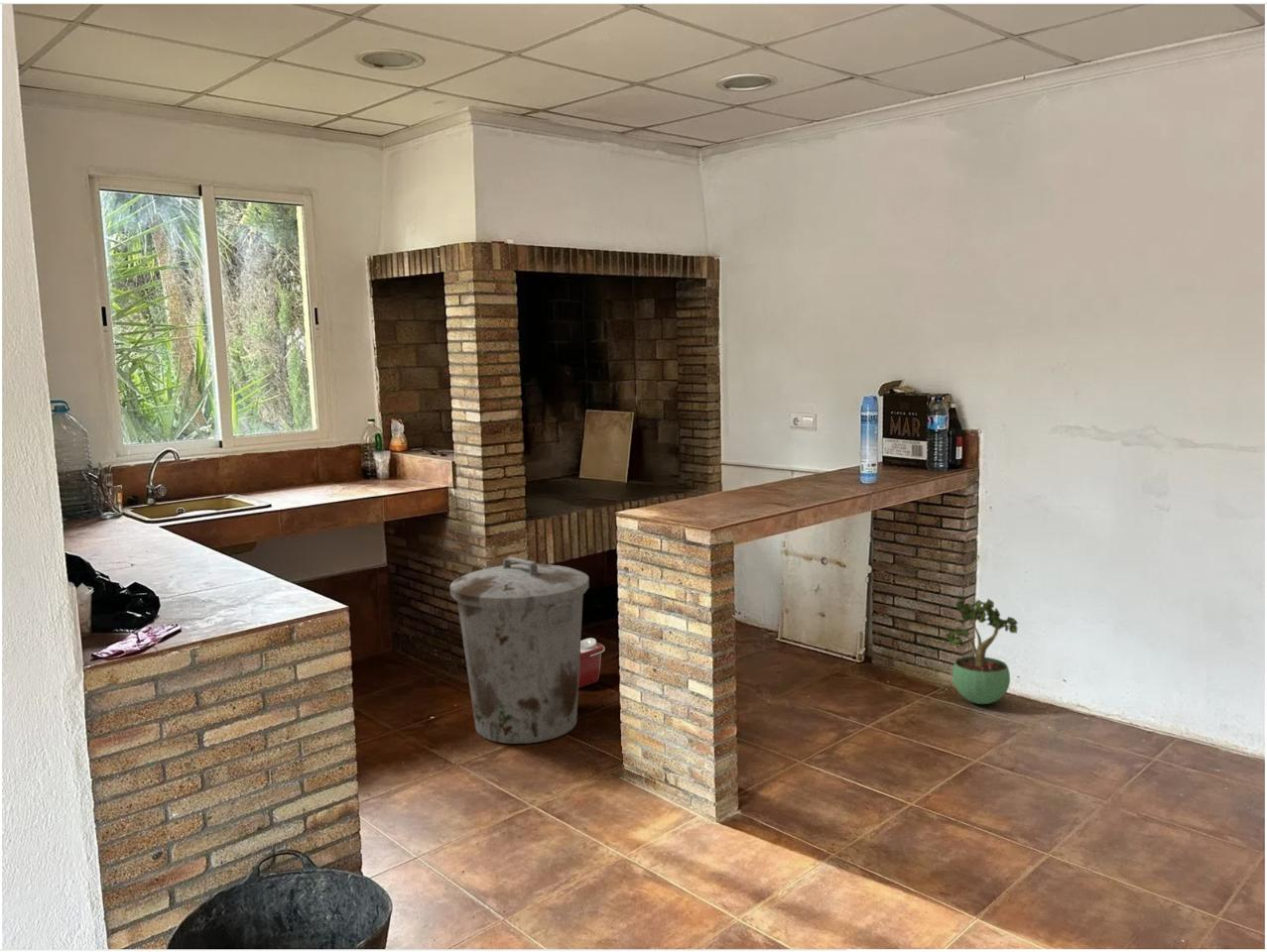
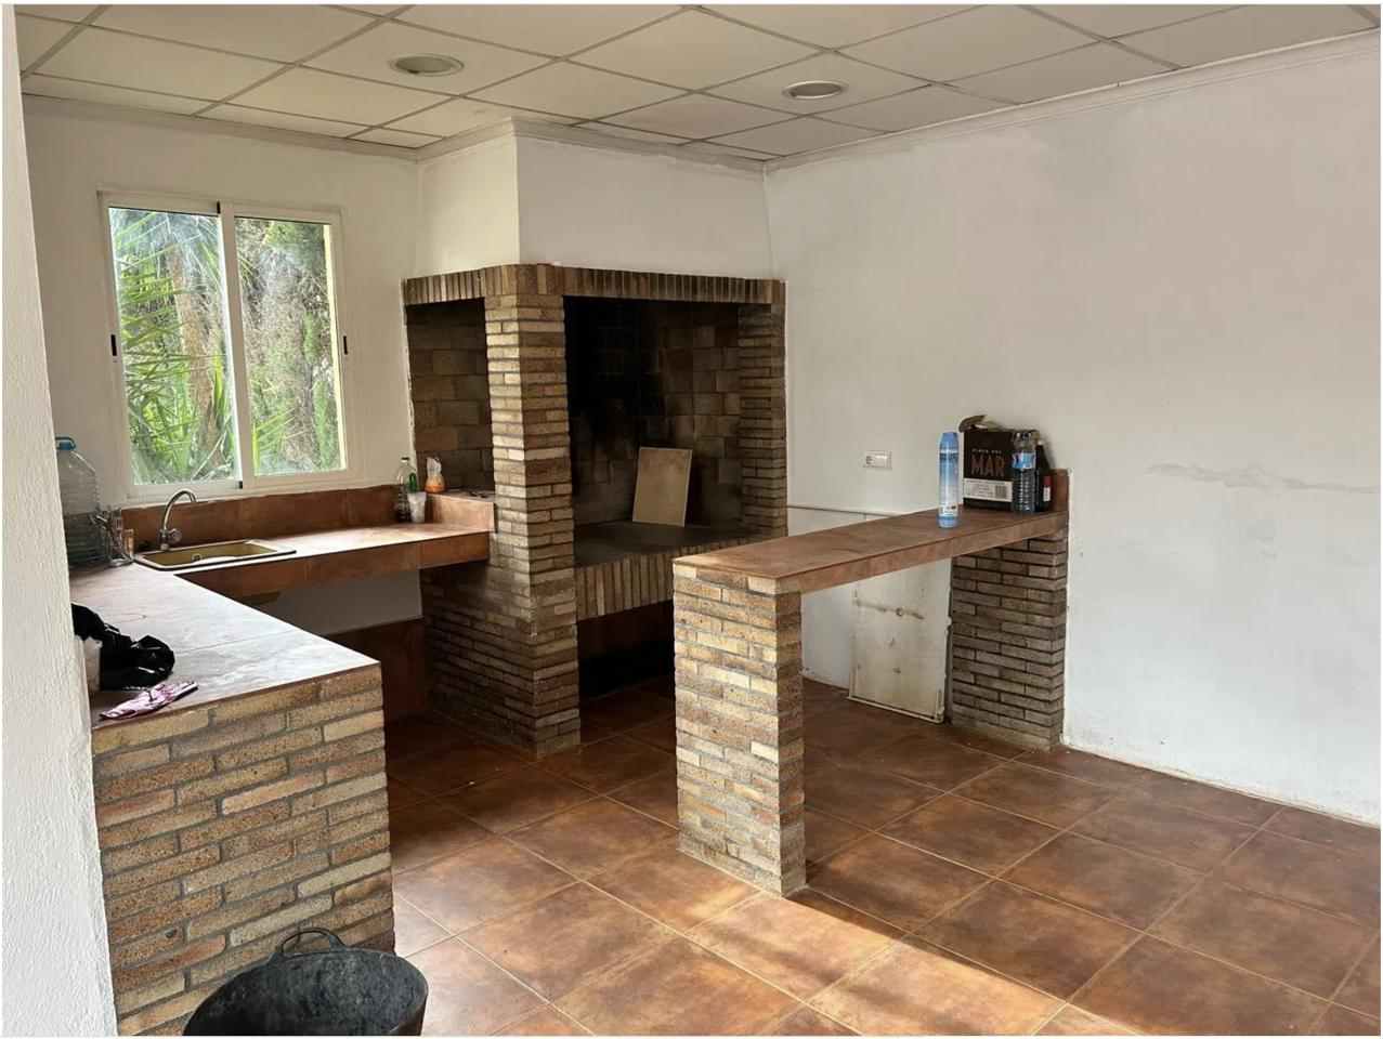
- potted plant (983, 650)
- trash can (523, 643)
- bucket (579, 662)
